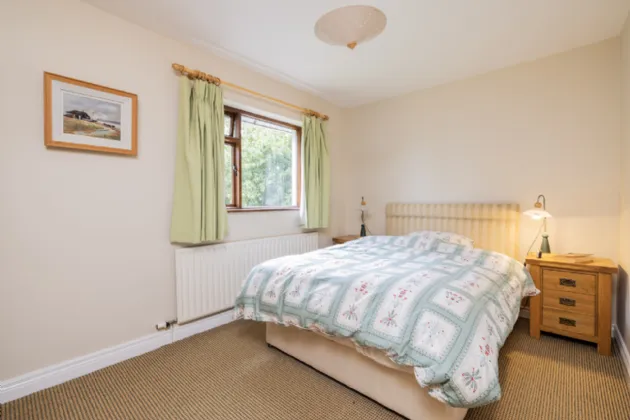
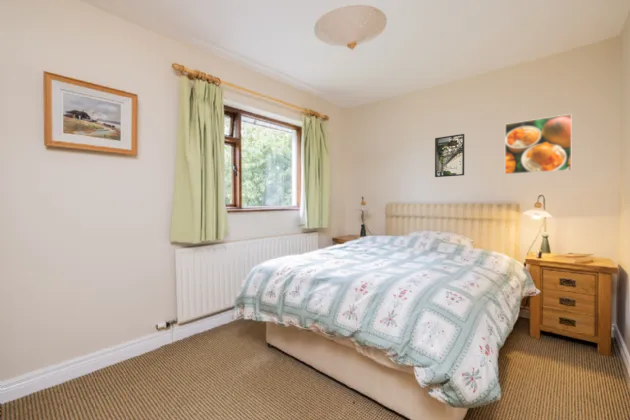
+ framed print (449, 156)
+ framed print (536, 146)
